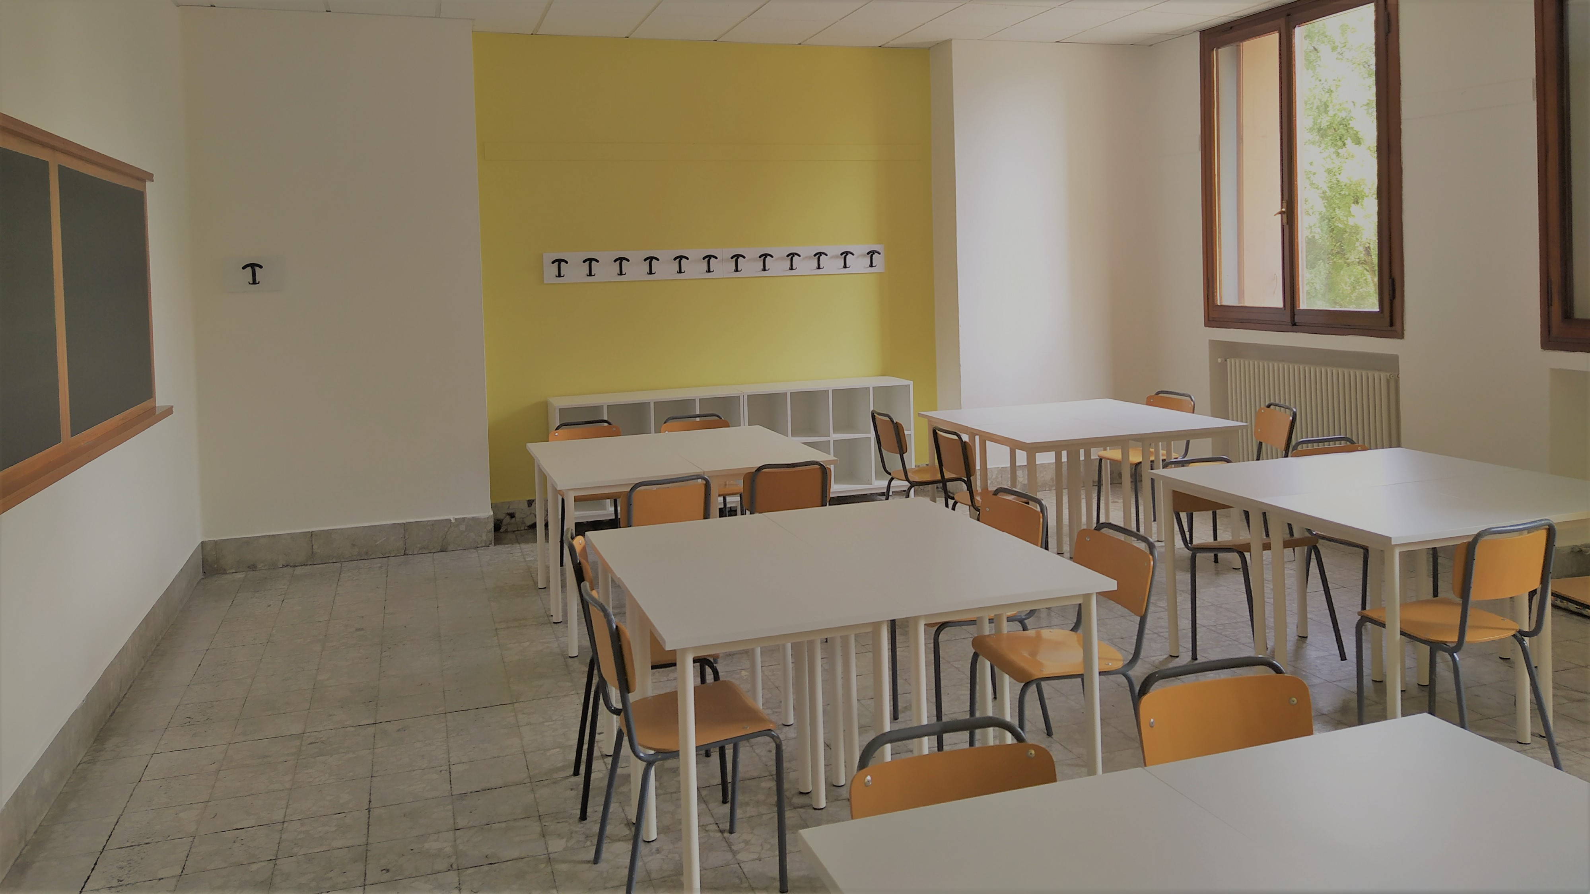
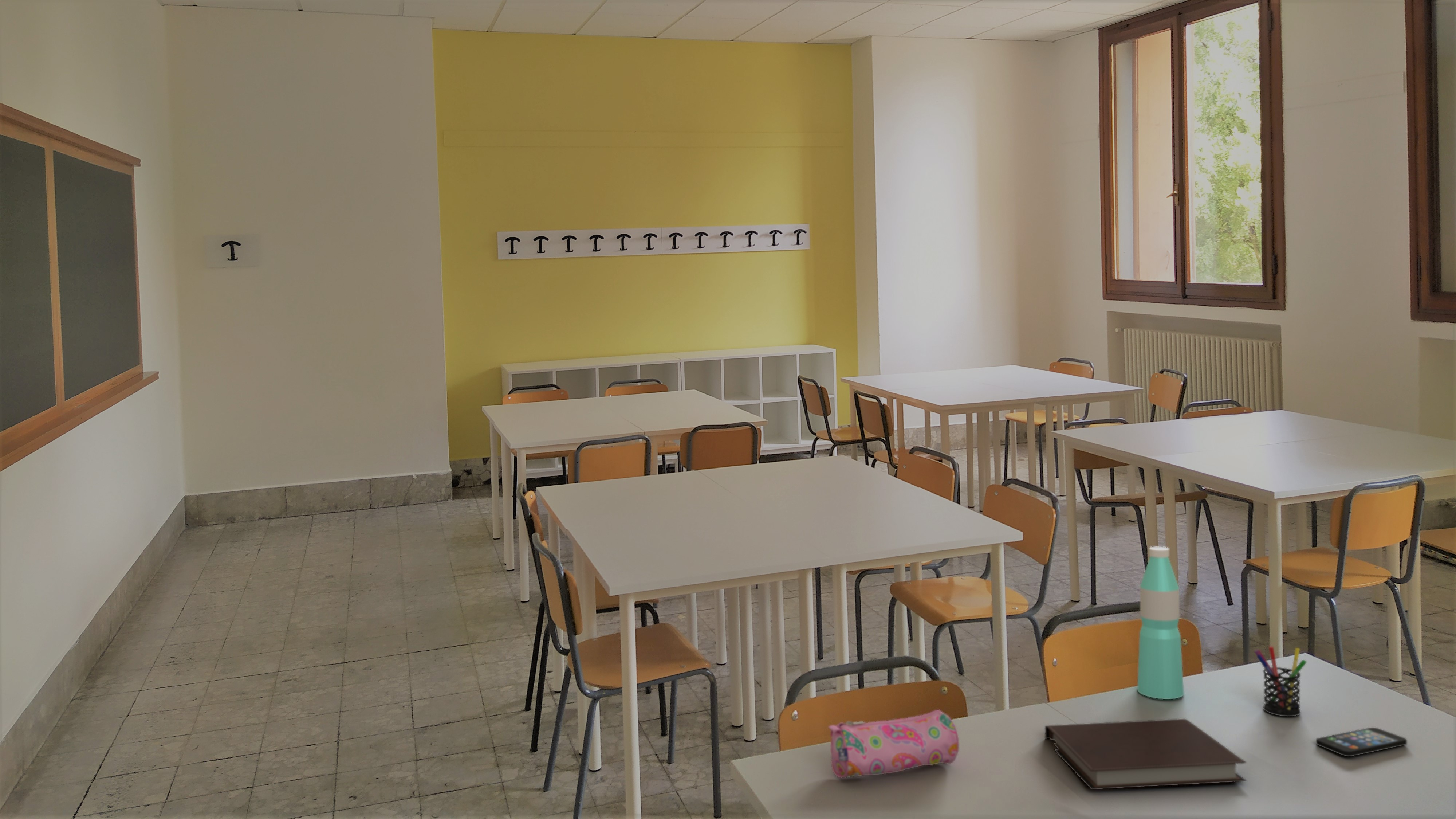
+ notebook (1140, 751)
+ pencil case (892, 743)
+ smartphone (1361, 741)
+ water bottle (1160, 620)
+ pen holder (1284, 679)
